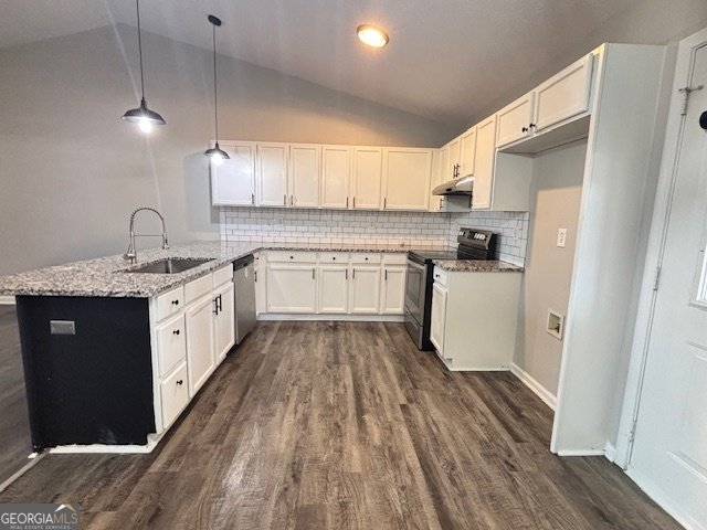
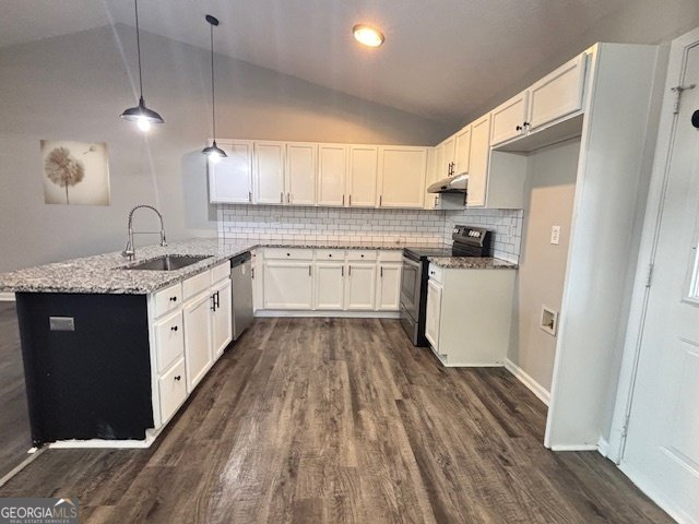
+ wall art (75, 174)
